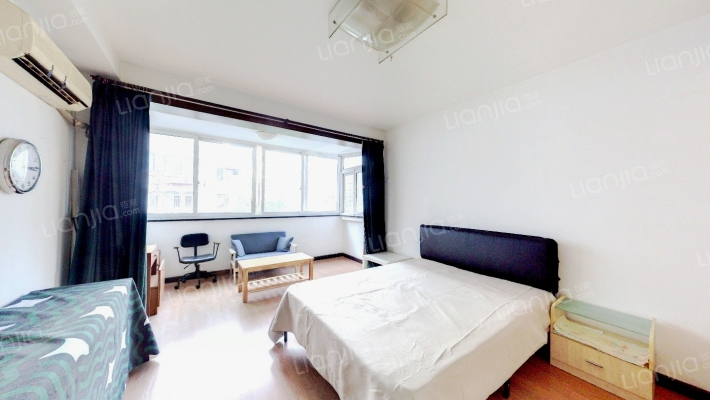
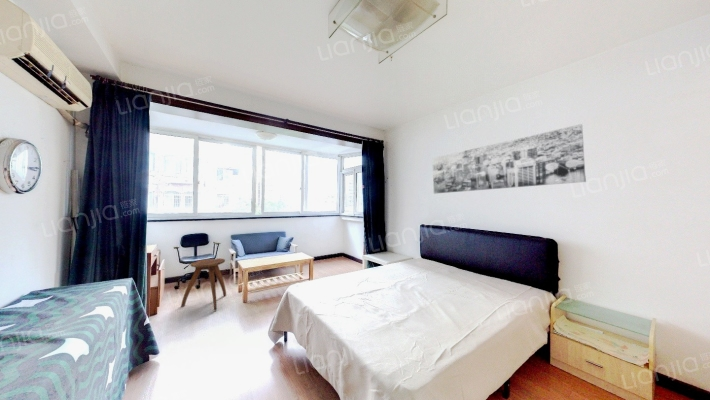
+ stool (213, 281)
+ wall art (490, 167)
